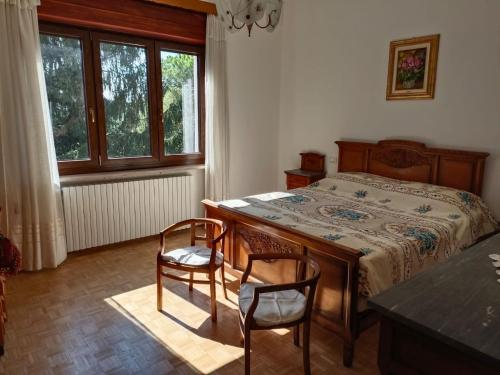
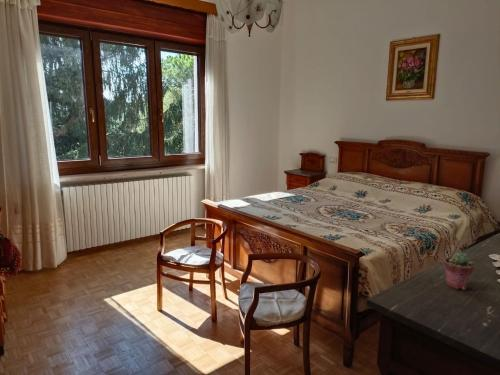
+ potted succulent (458, 269)
